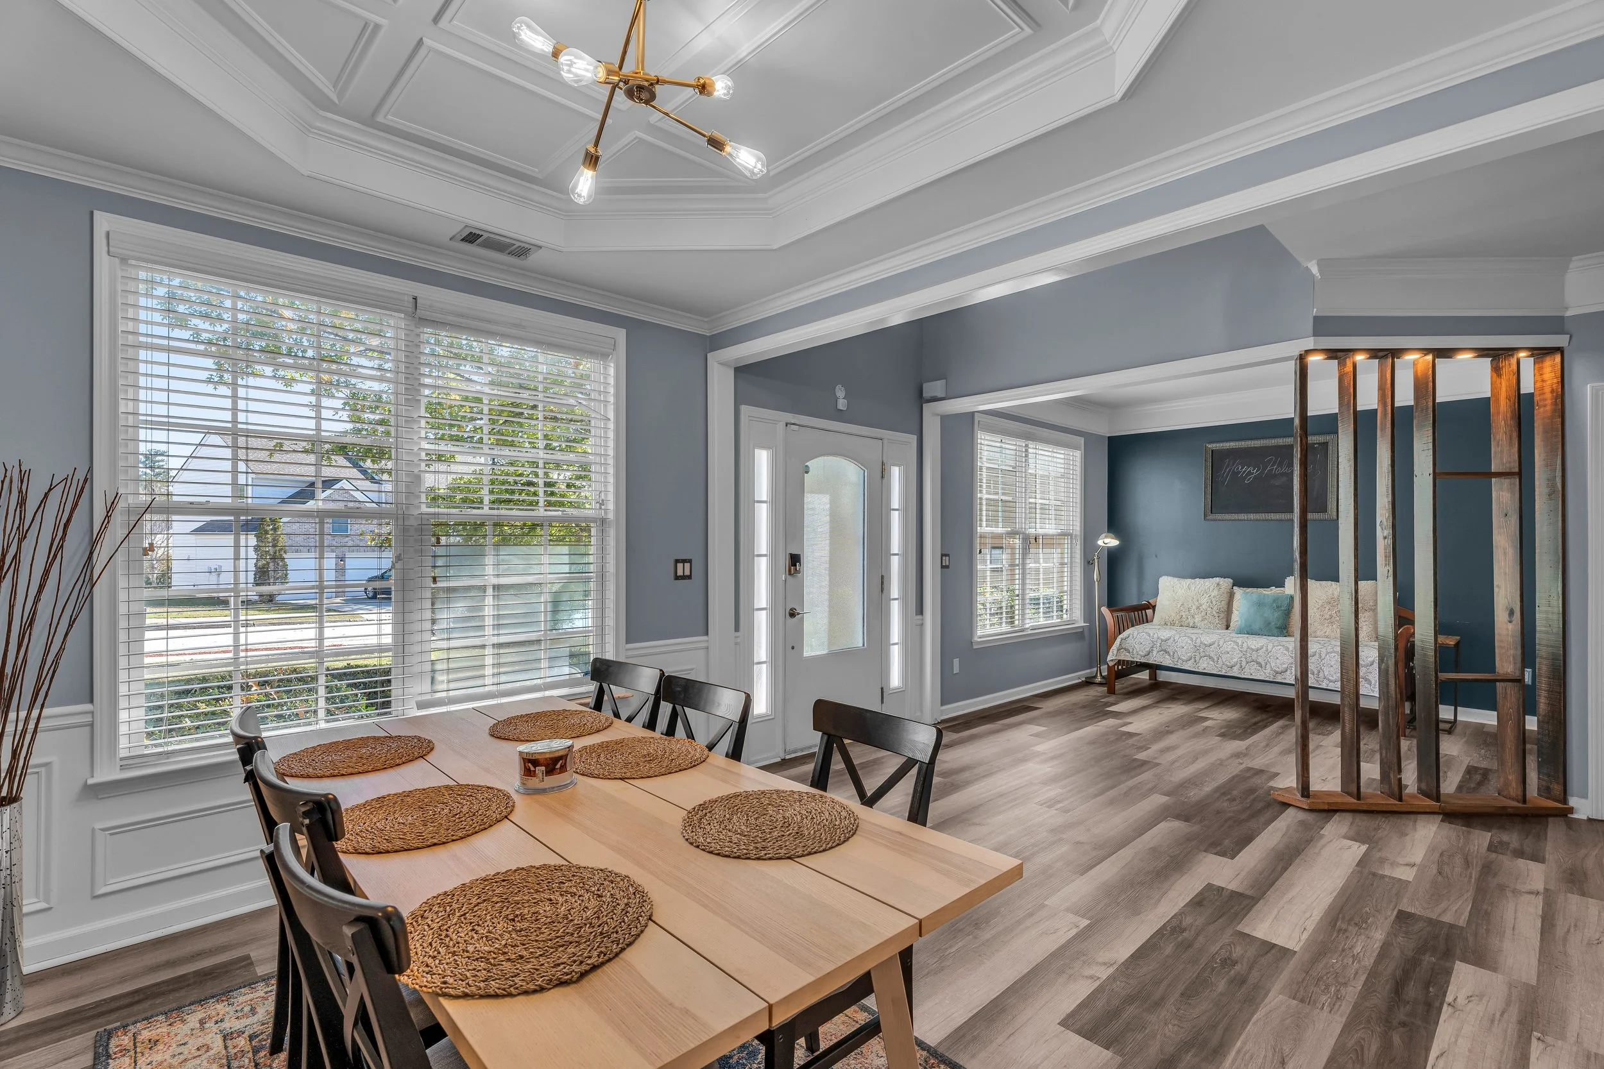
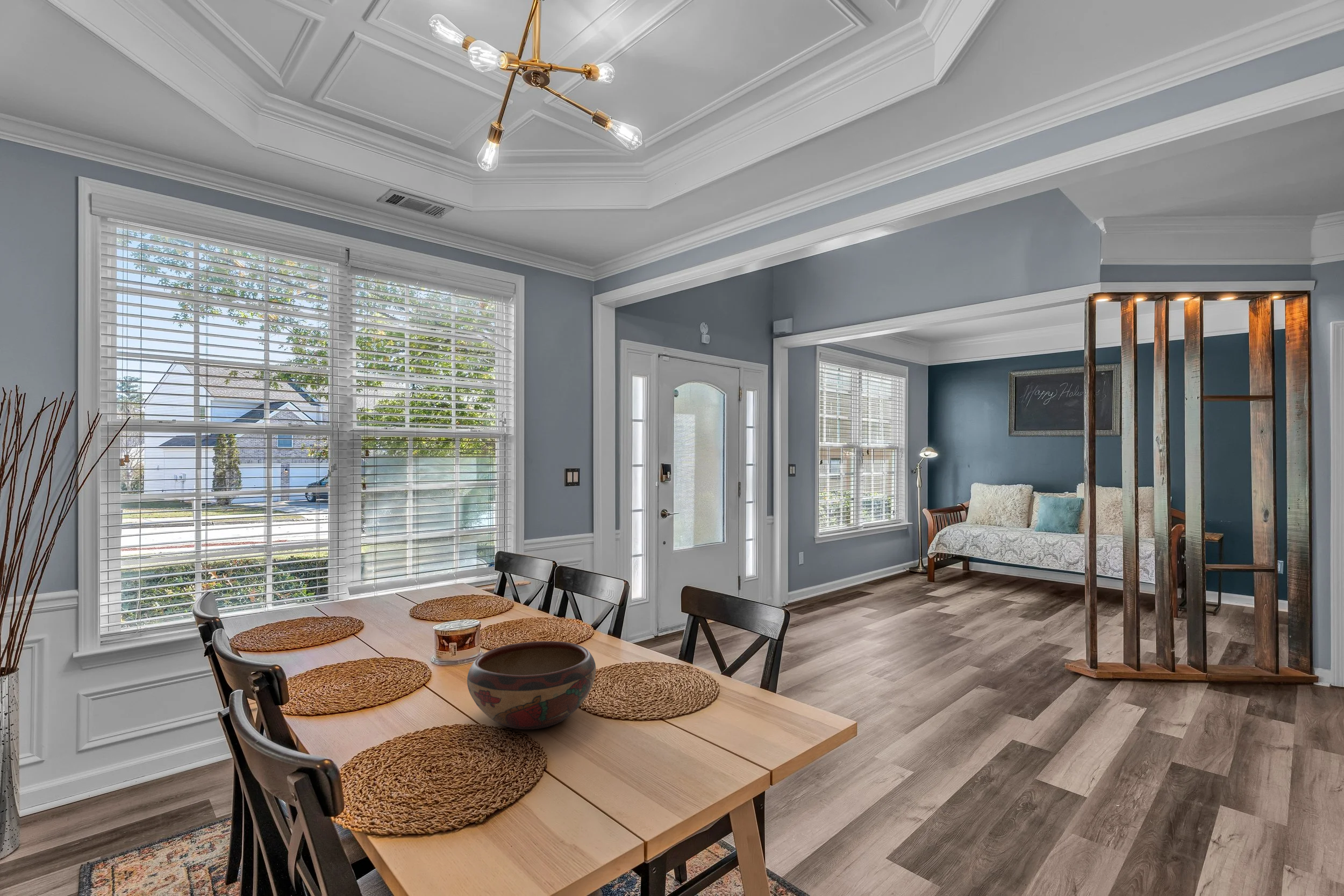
+ decorative bowl (533, 686)
